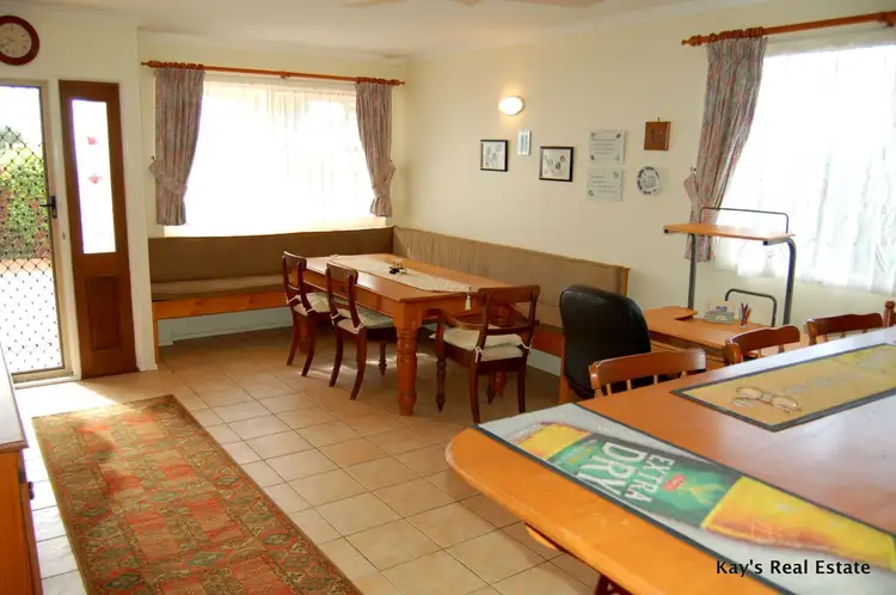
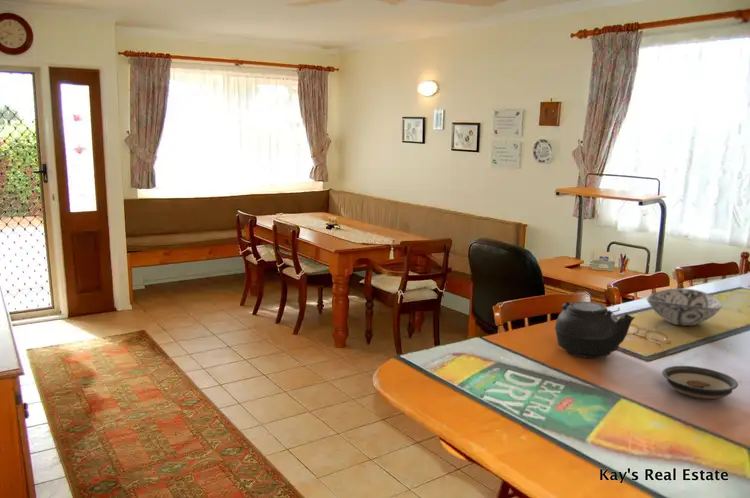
+ decorative bowl (682, 309)
+ saucer (698, 384)
+ teapot (594, 330)
